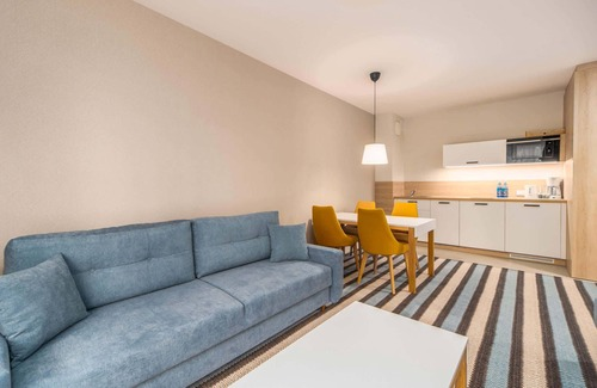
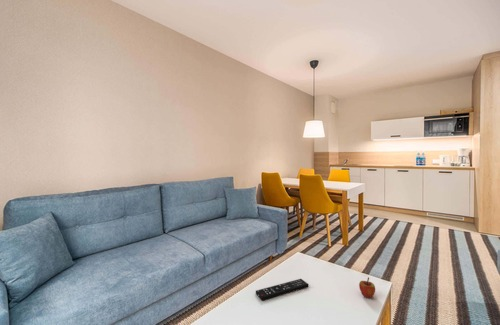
+ remote control (282, 288)
+ apple (367, 286)
